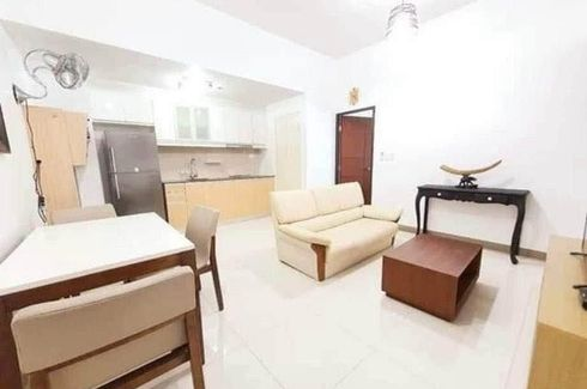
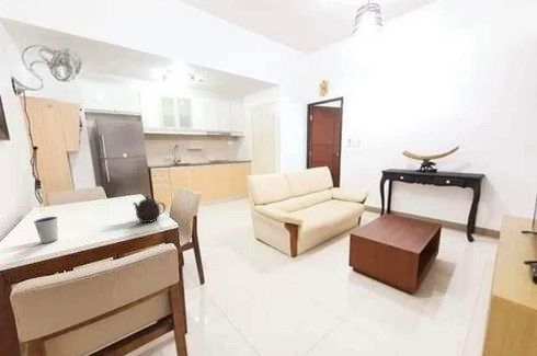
+ teapot (149, 208)
+ dixie cup (47, 230)
